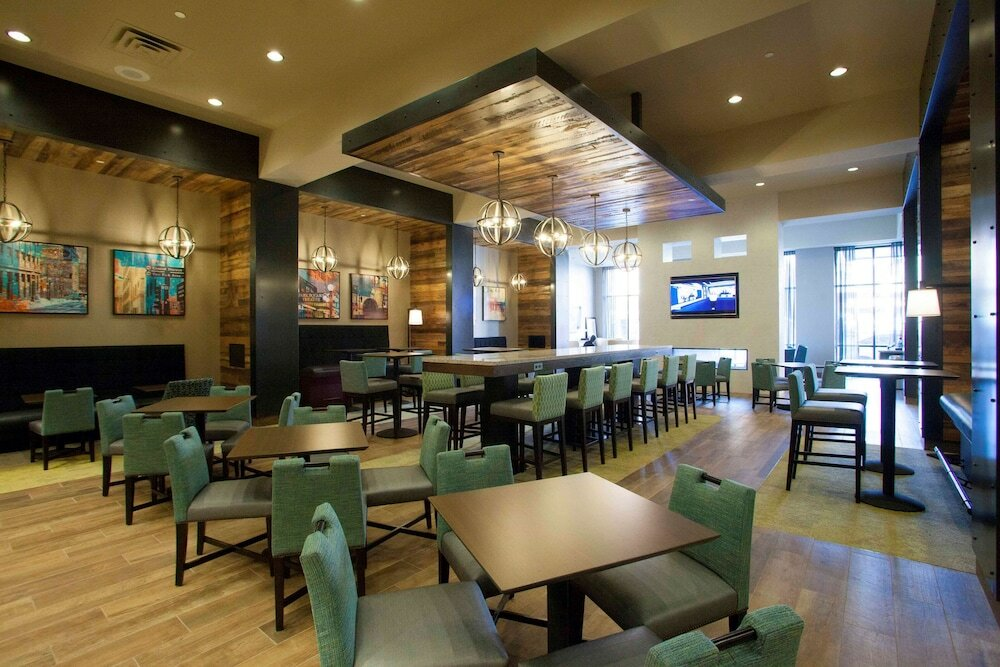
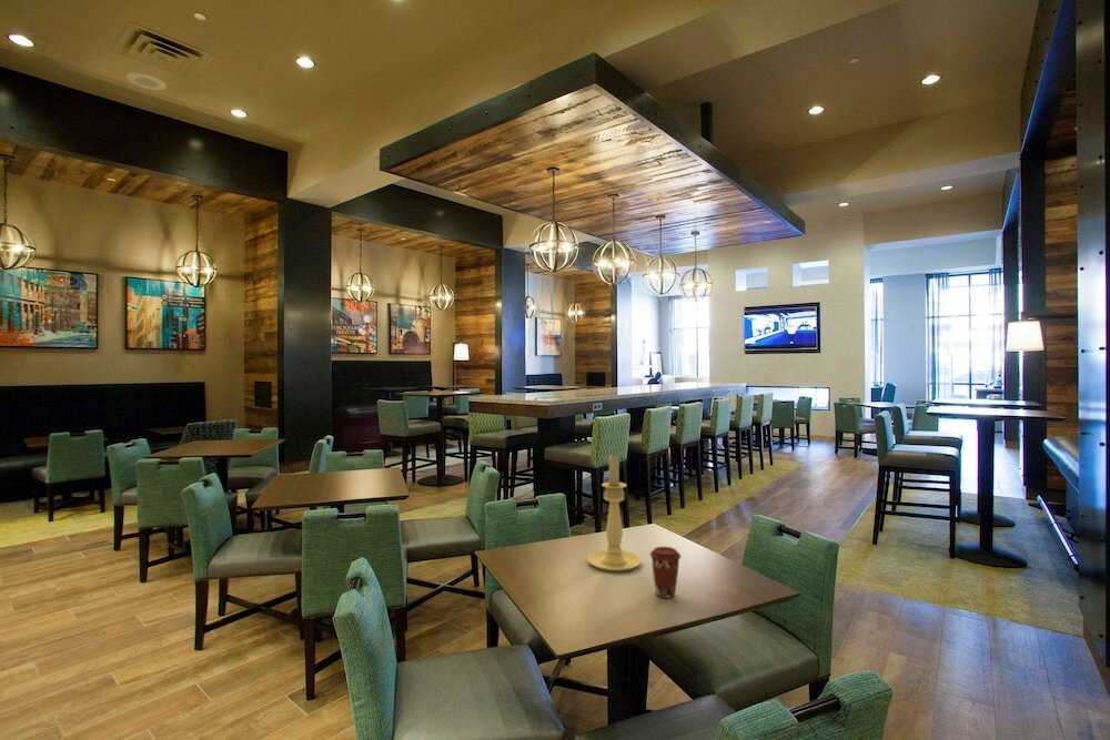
+ coffee cup (665, 571)
+ candle holder (614, 507)
